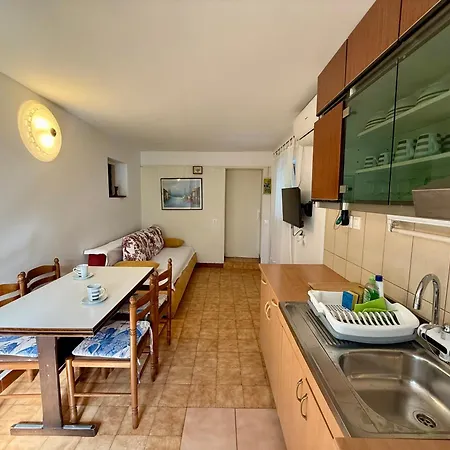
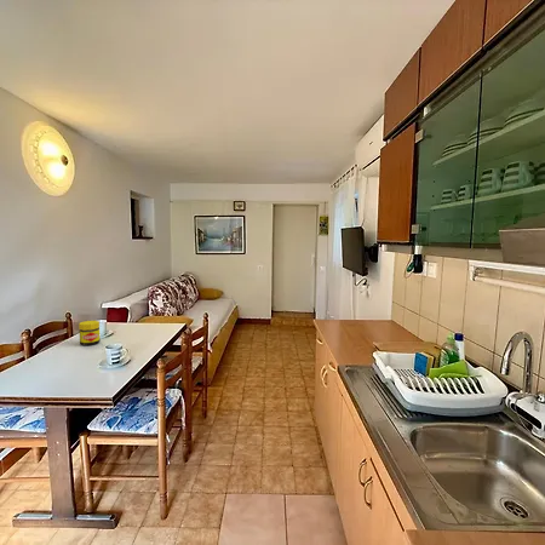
+ jar (90, 332)
